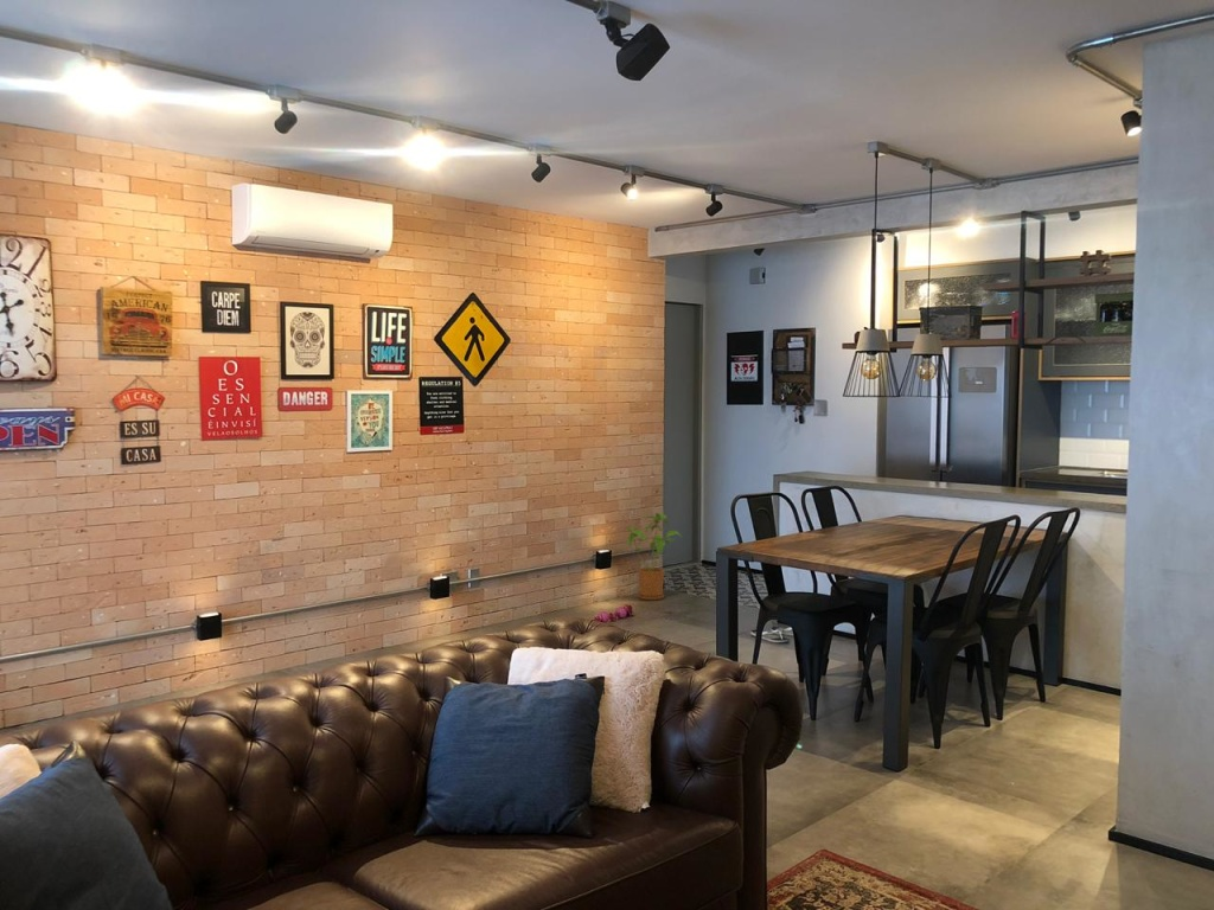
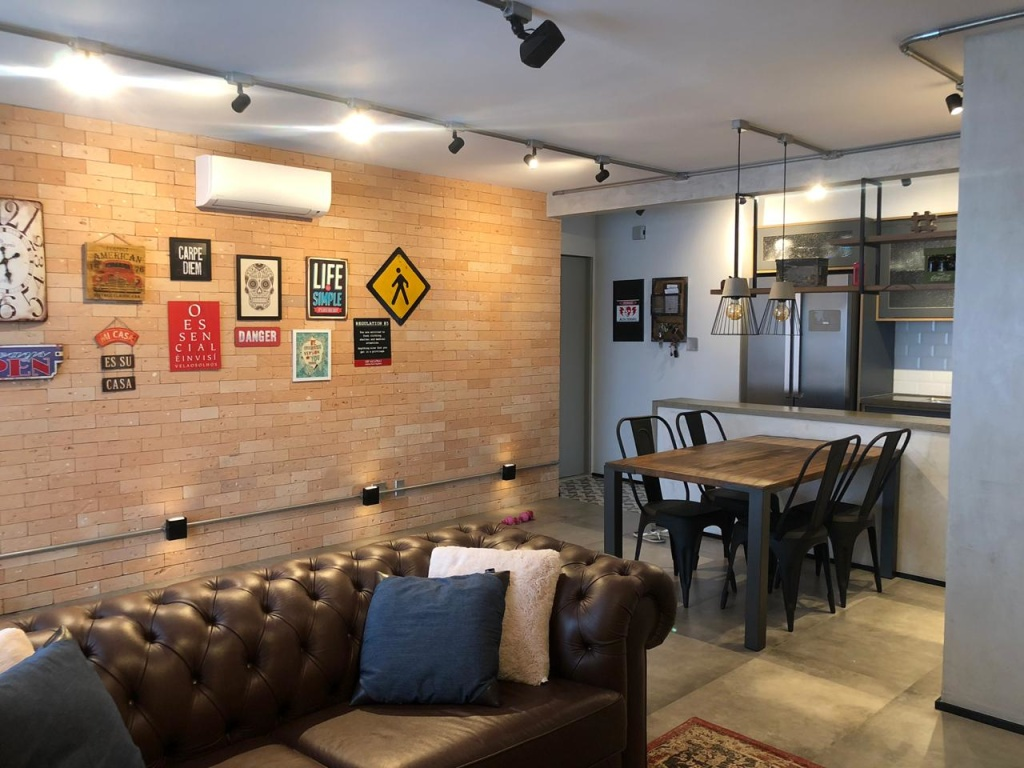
- house plant (656, 556)
